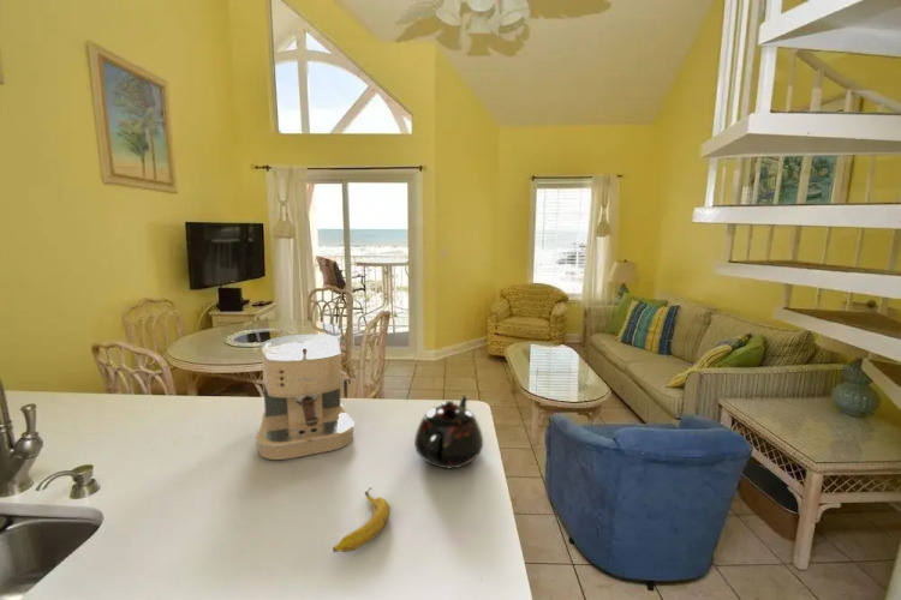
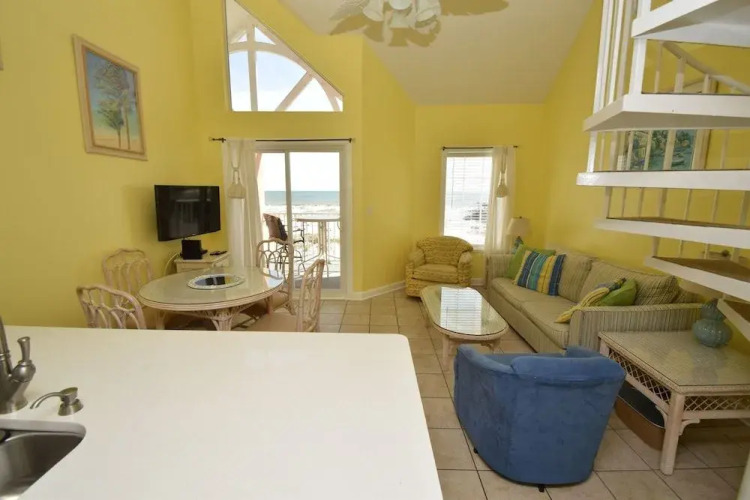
- banana (366, 522)
- coffee maker (304, 391)
- teapot (449, 427)
